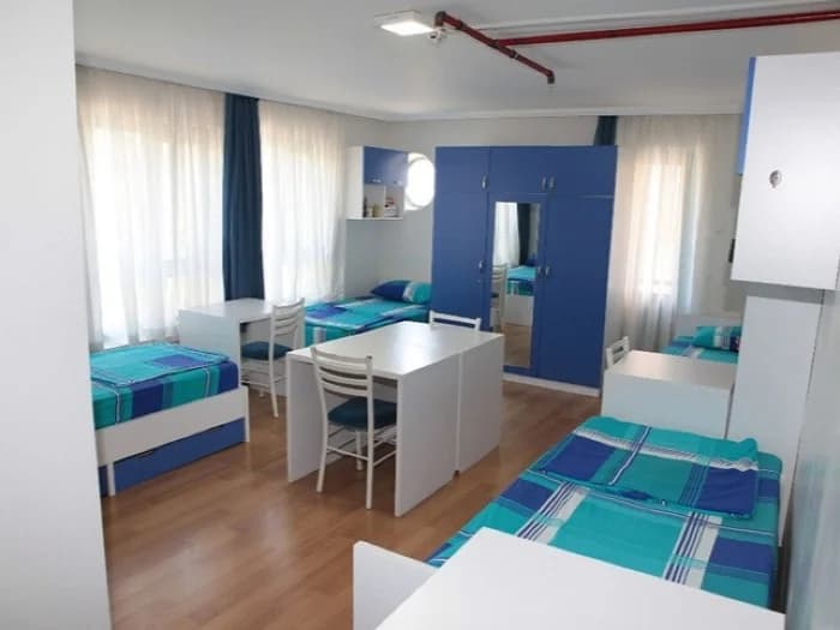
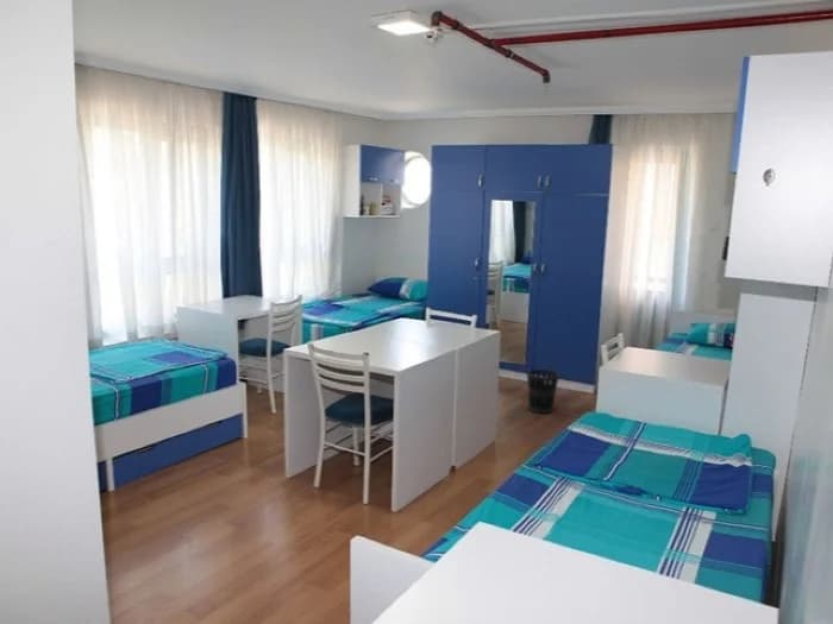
+ wastebasket (541, 391)
